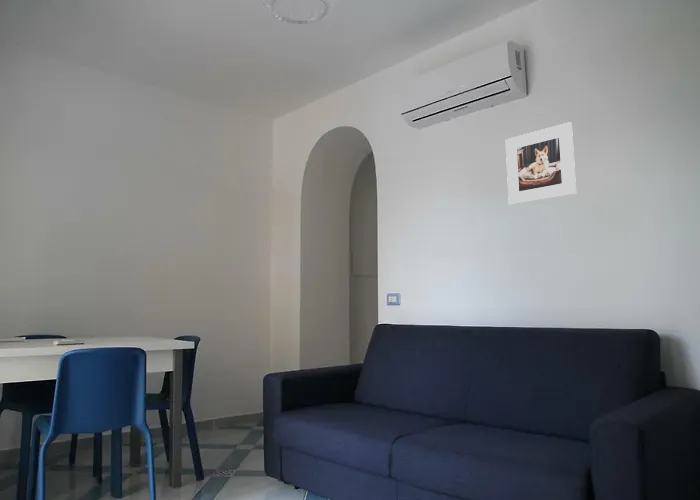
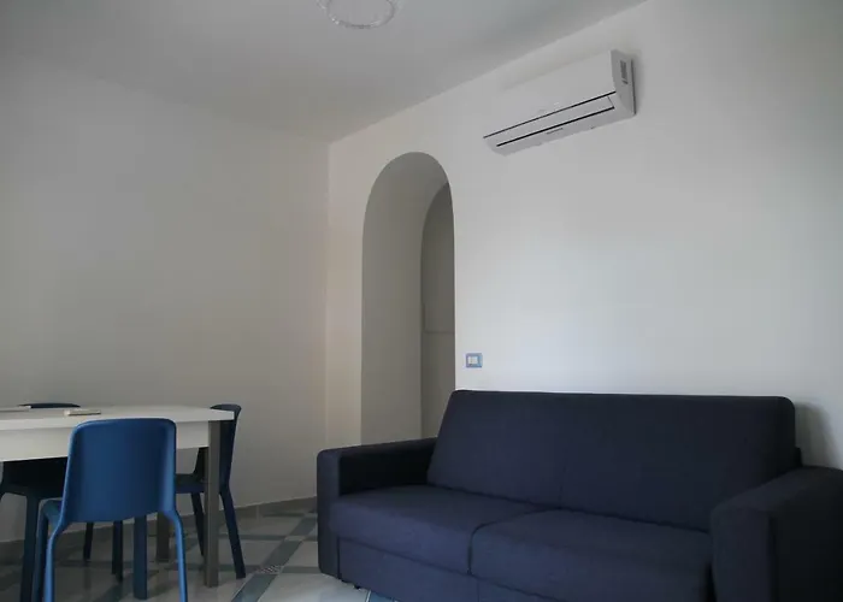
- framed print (539, 165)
